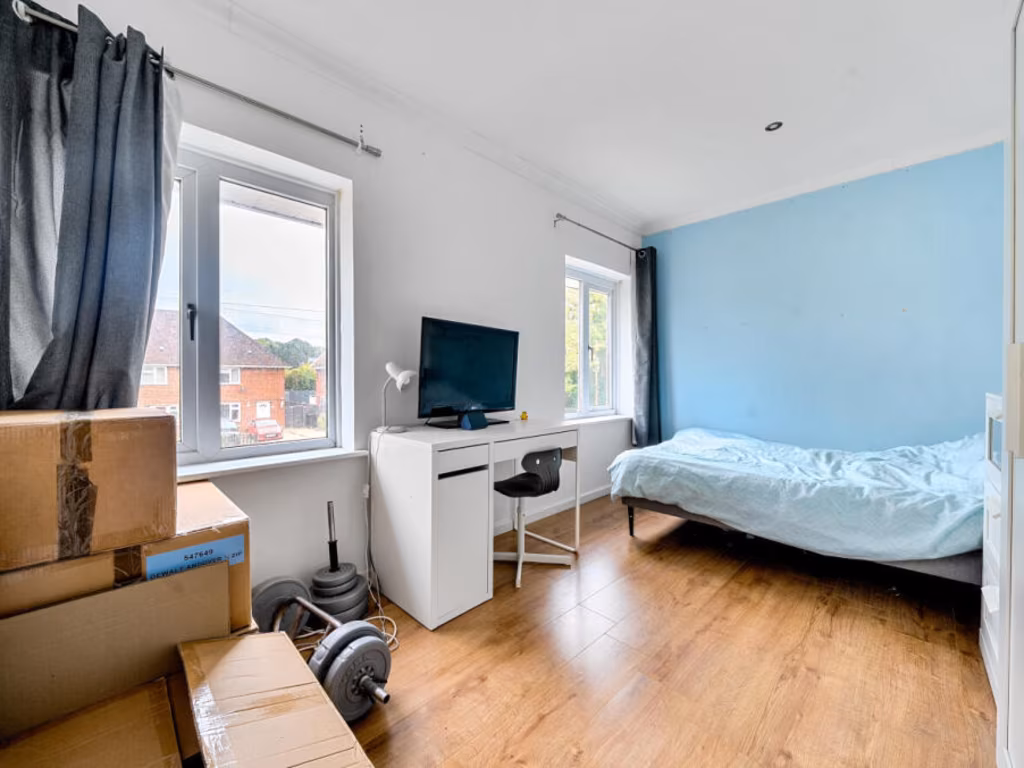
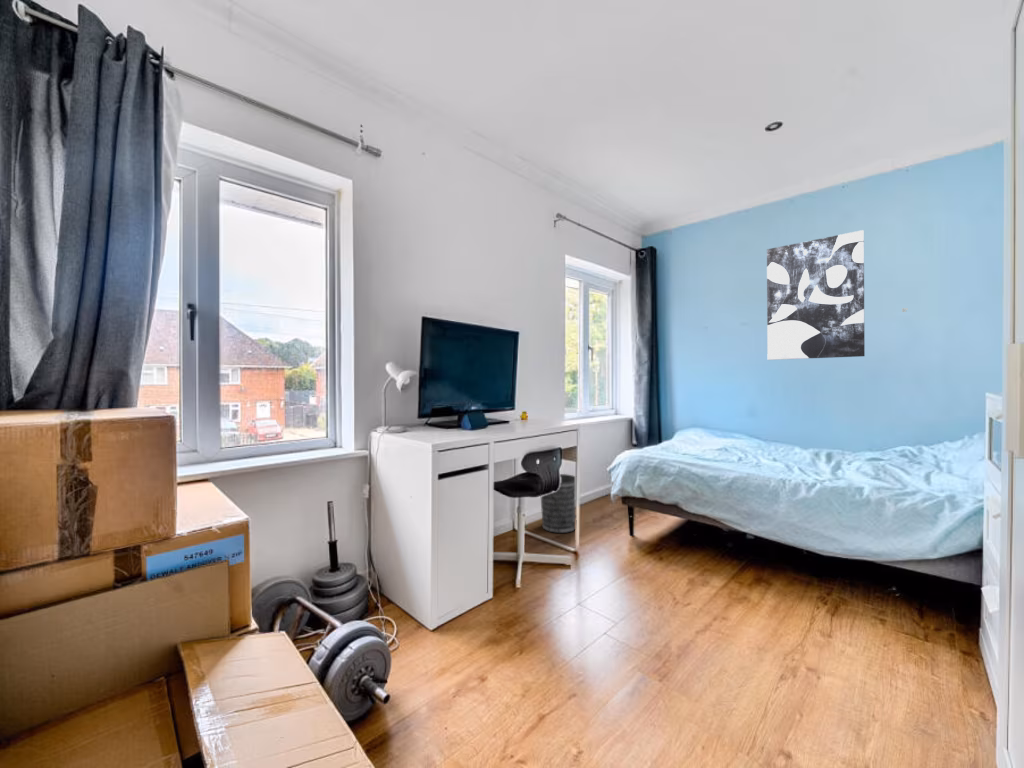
+ wall art (812, 299)
+ wastebasket (559, 502)
